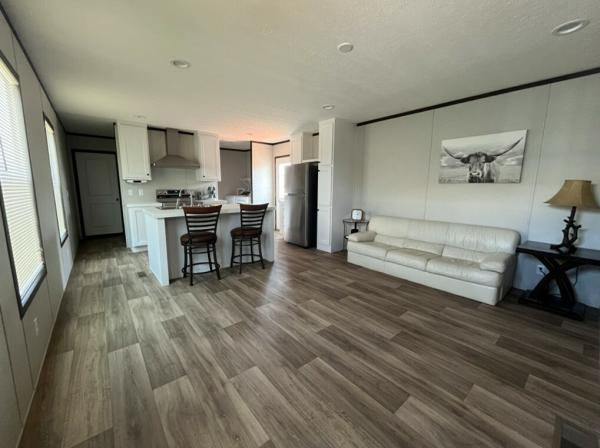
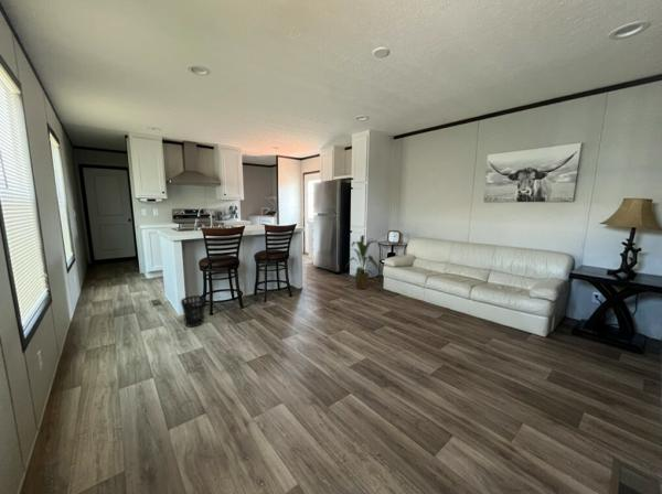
+ wastebasket (194, 311)
+ house plant (365, 260)
